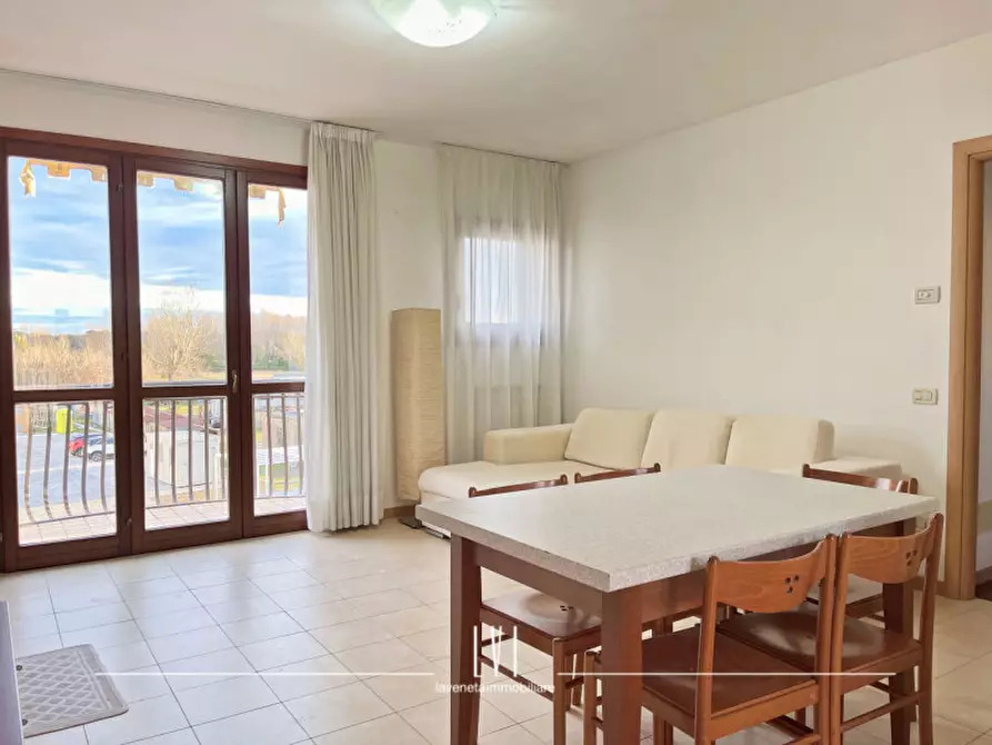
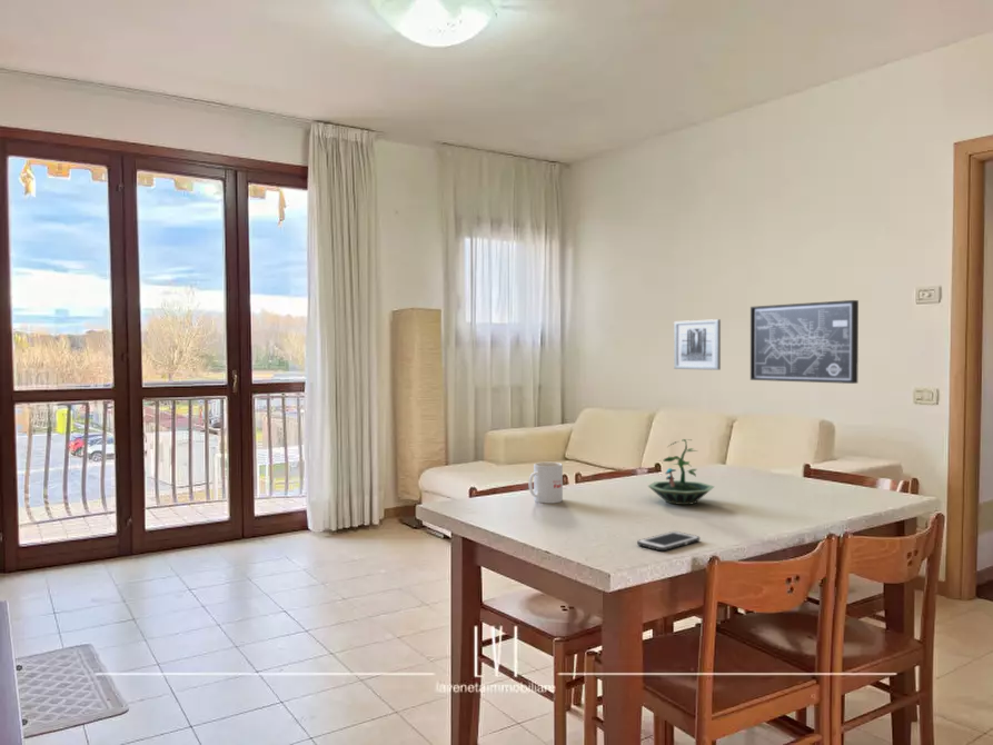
+ cell phone (668, 540)
+ wall art (801, 342)
+ terrarium (683, 451)
+ wall art (696, 345)
+ mug (544, 483)
